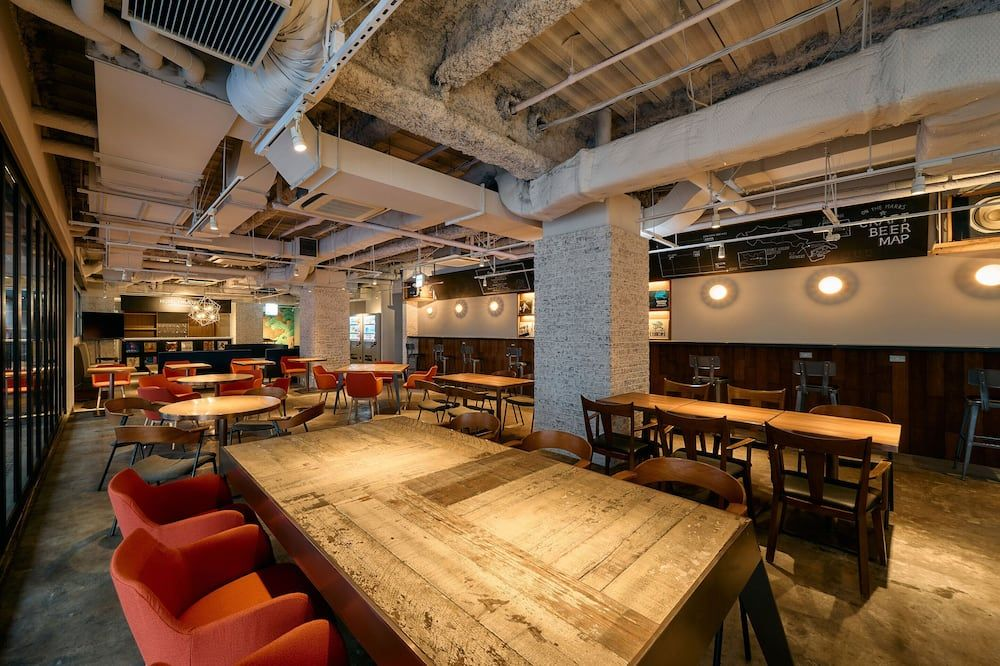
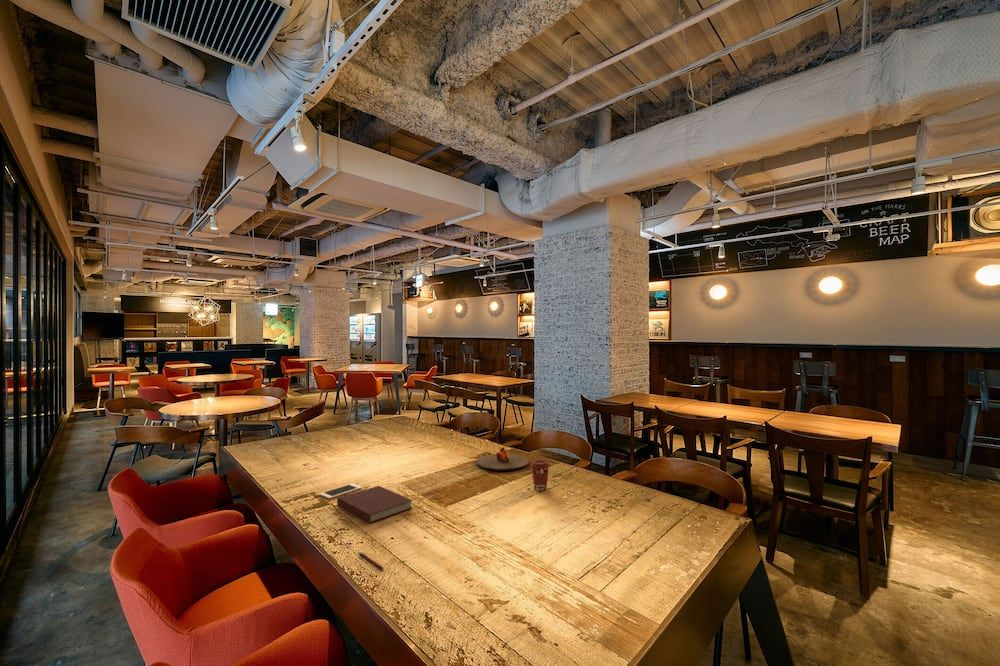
+ pen (370, 560)
+ coffee cup (540, 475)
+ cell phone (341, 490)
+ plate (502, 454)
+ notebook (374, 502)
